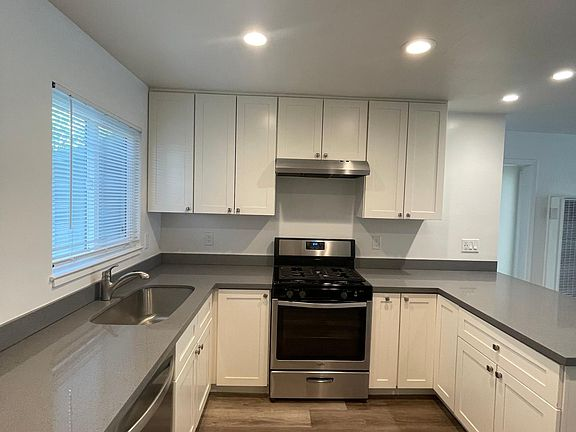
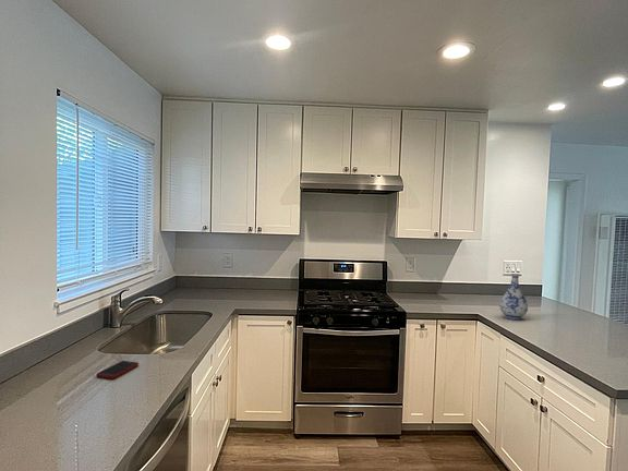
+ vase (514, 295)
+ cell phone (118, 369)
